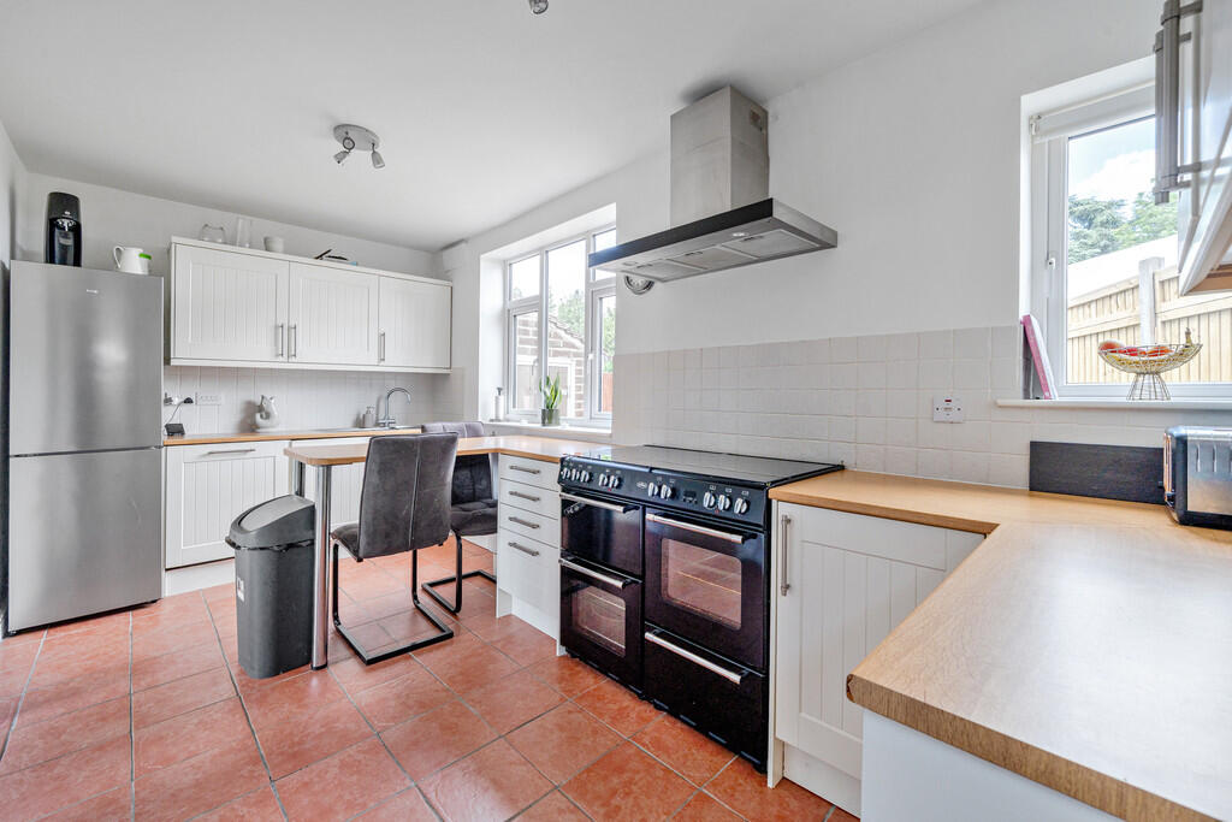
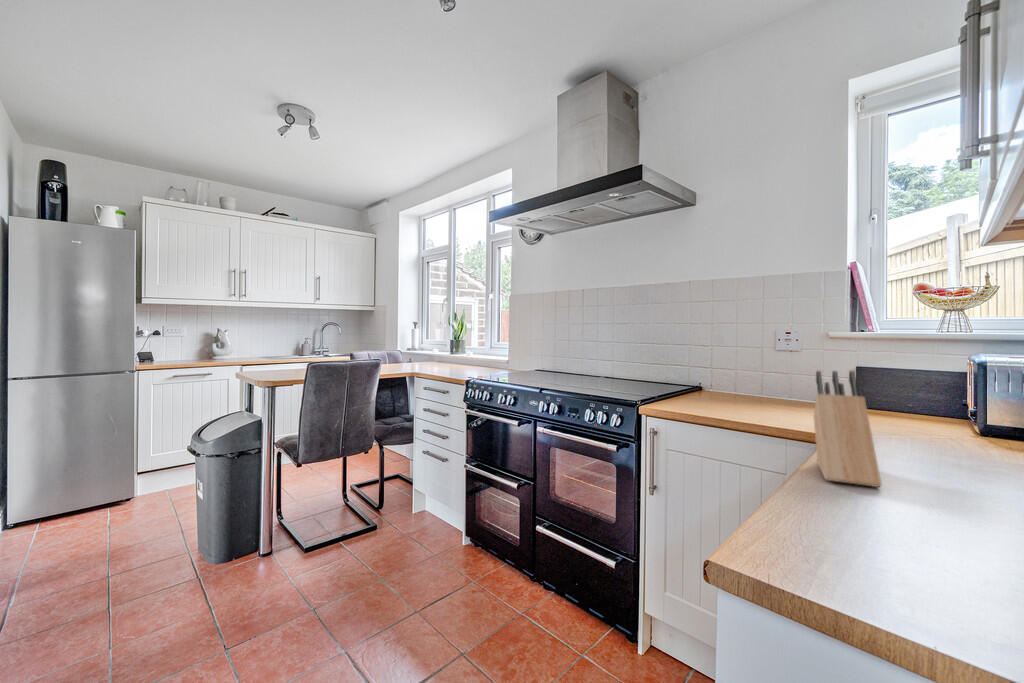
+ knife block (842, 420)
